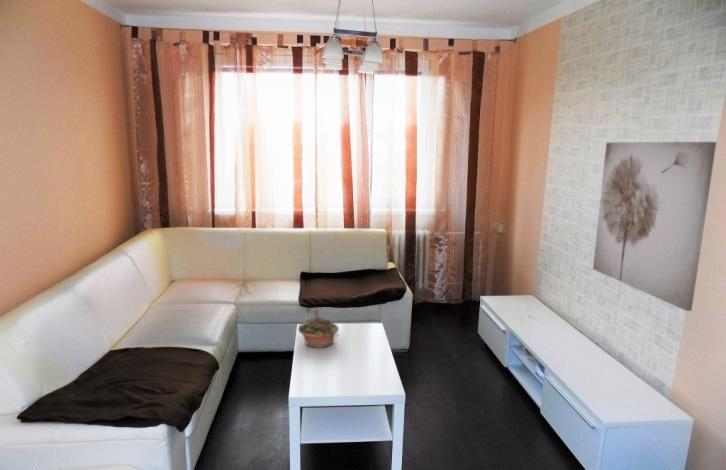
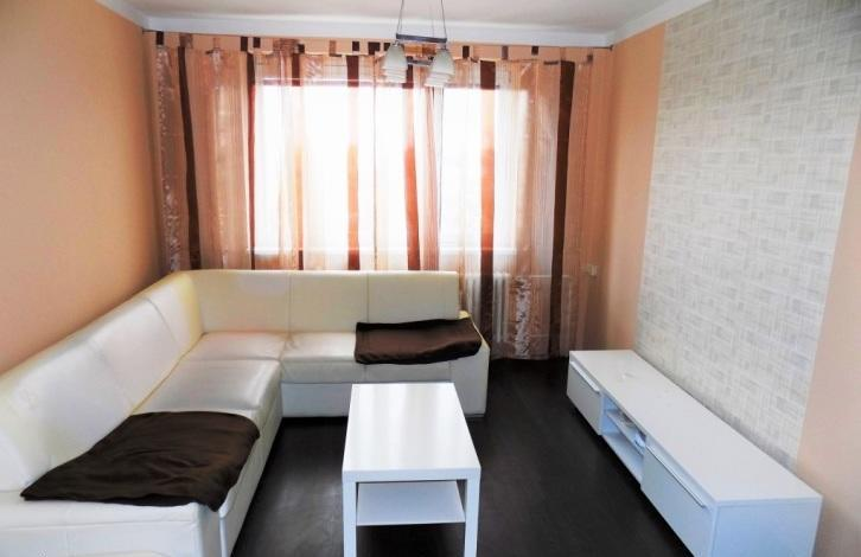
- wall art (643, 216)
- succulent planter (320, 327)
